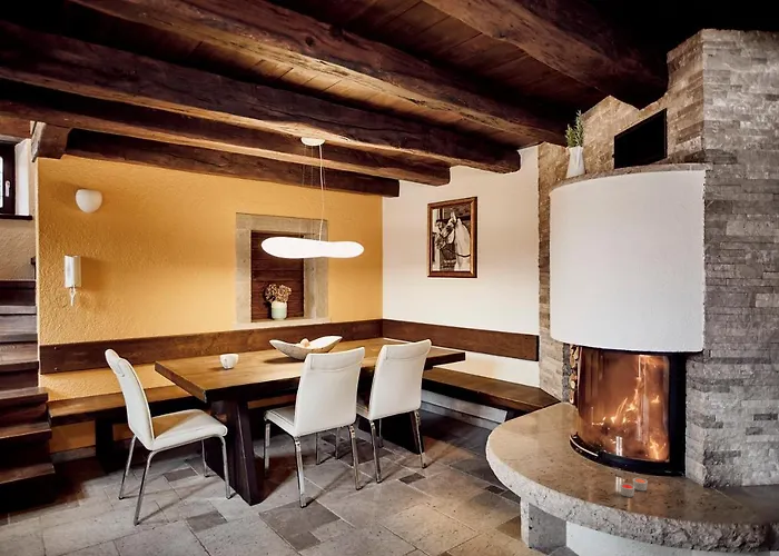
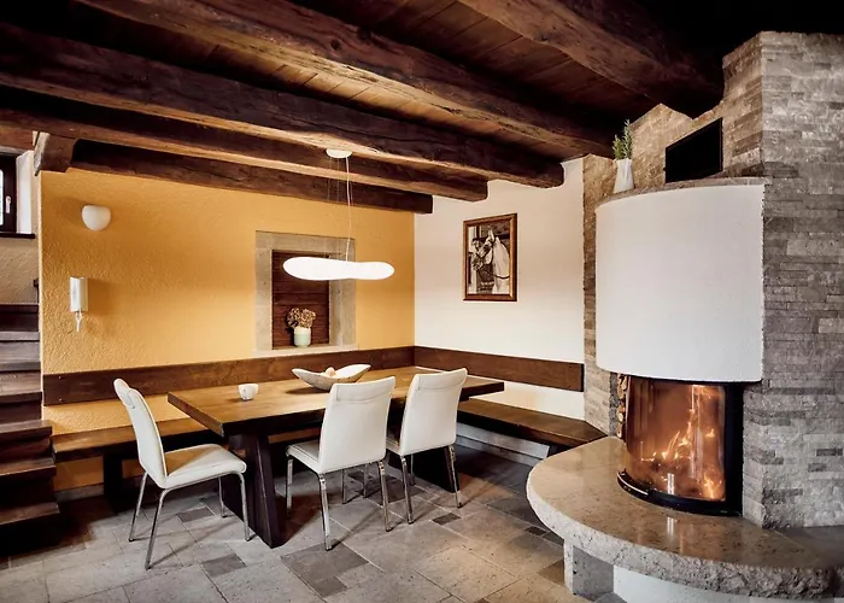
- candle (633, 486)
